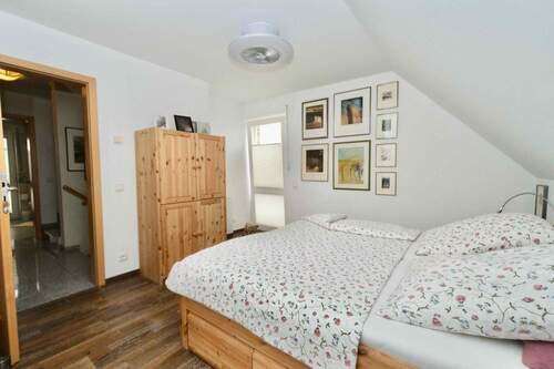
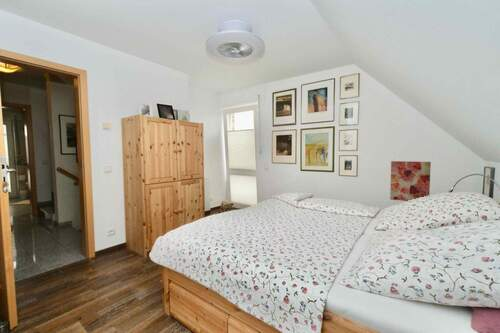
+ wall art (409, 181)
